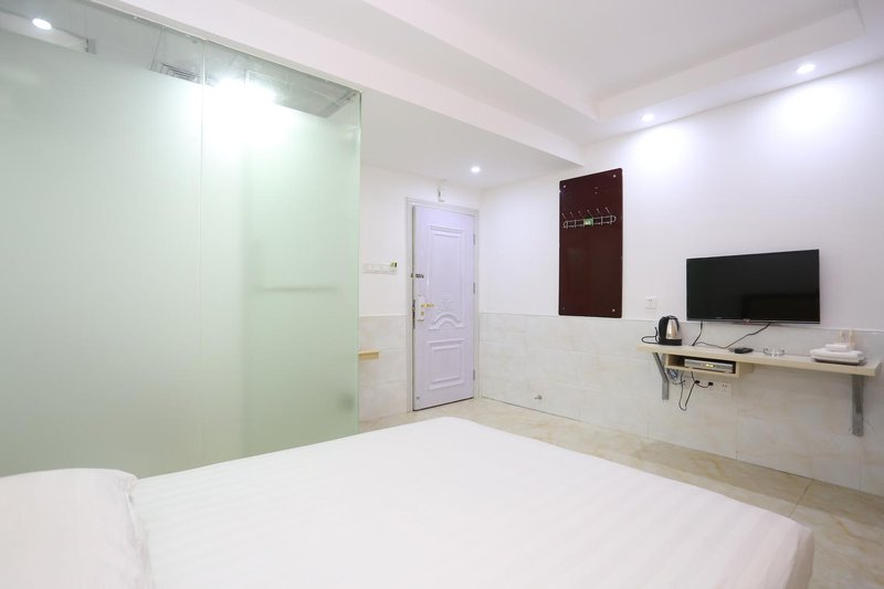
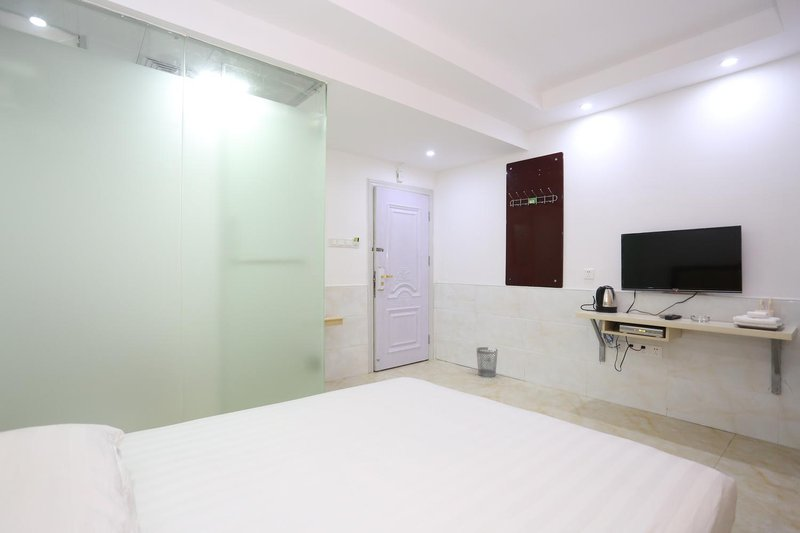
+ wastebasket (487, 362)
